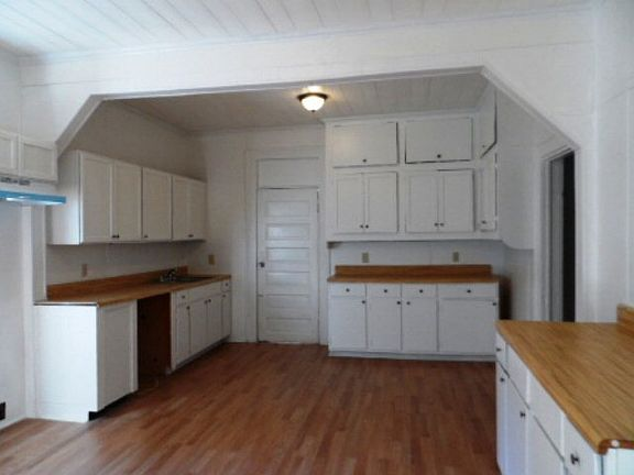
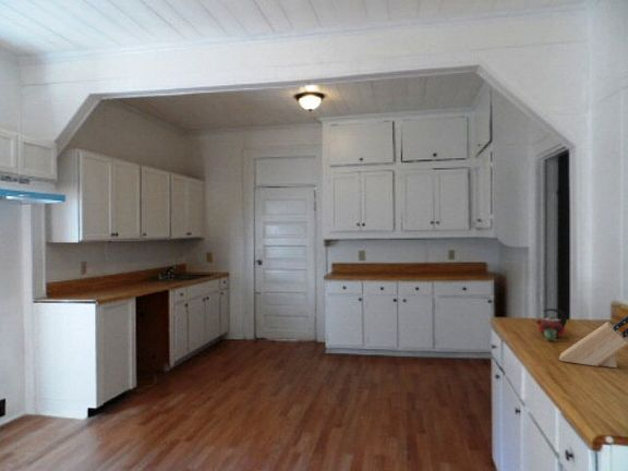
+ kettle (551, 322)
+ knife block (599, 336)
